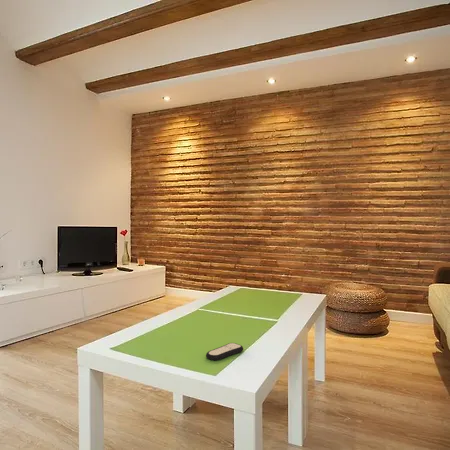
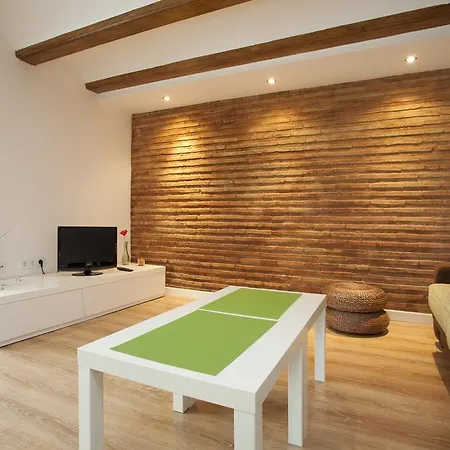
- remote control (224, 351)
